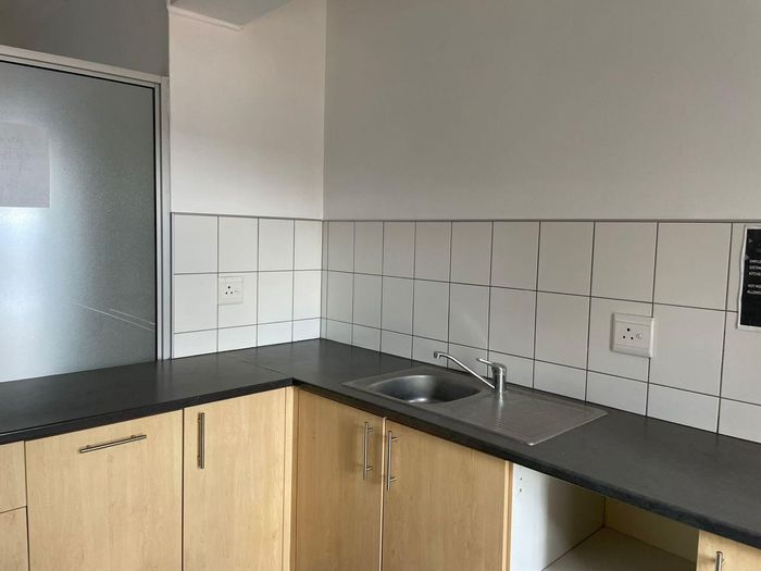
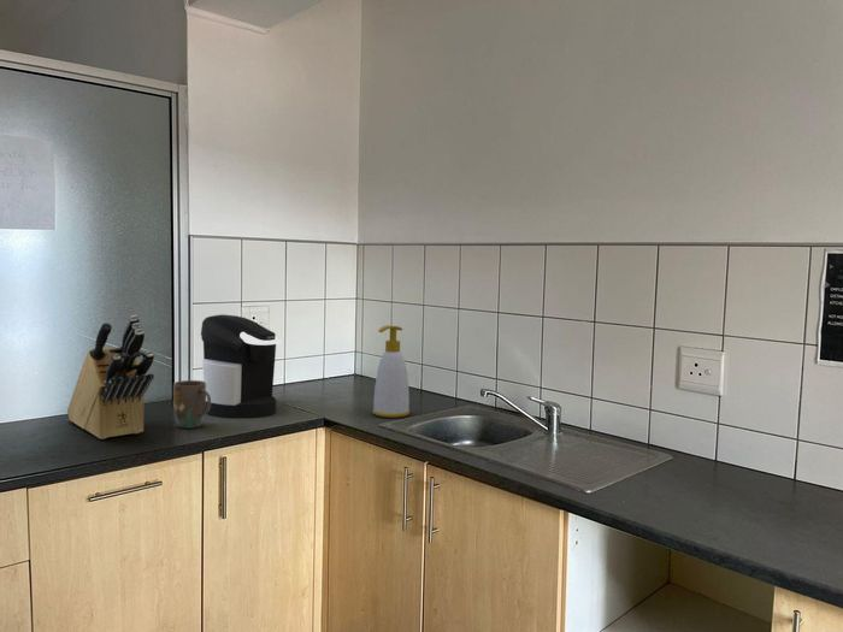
+ knife block (110, 371)
+ soap bottle (391, 370)
+ mug (194, 404)
+ coffee maker (242, 364)
